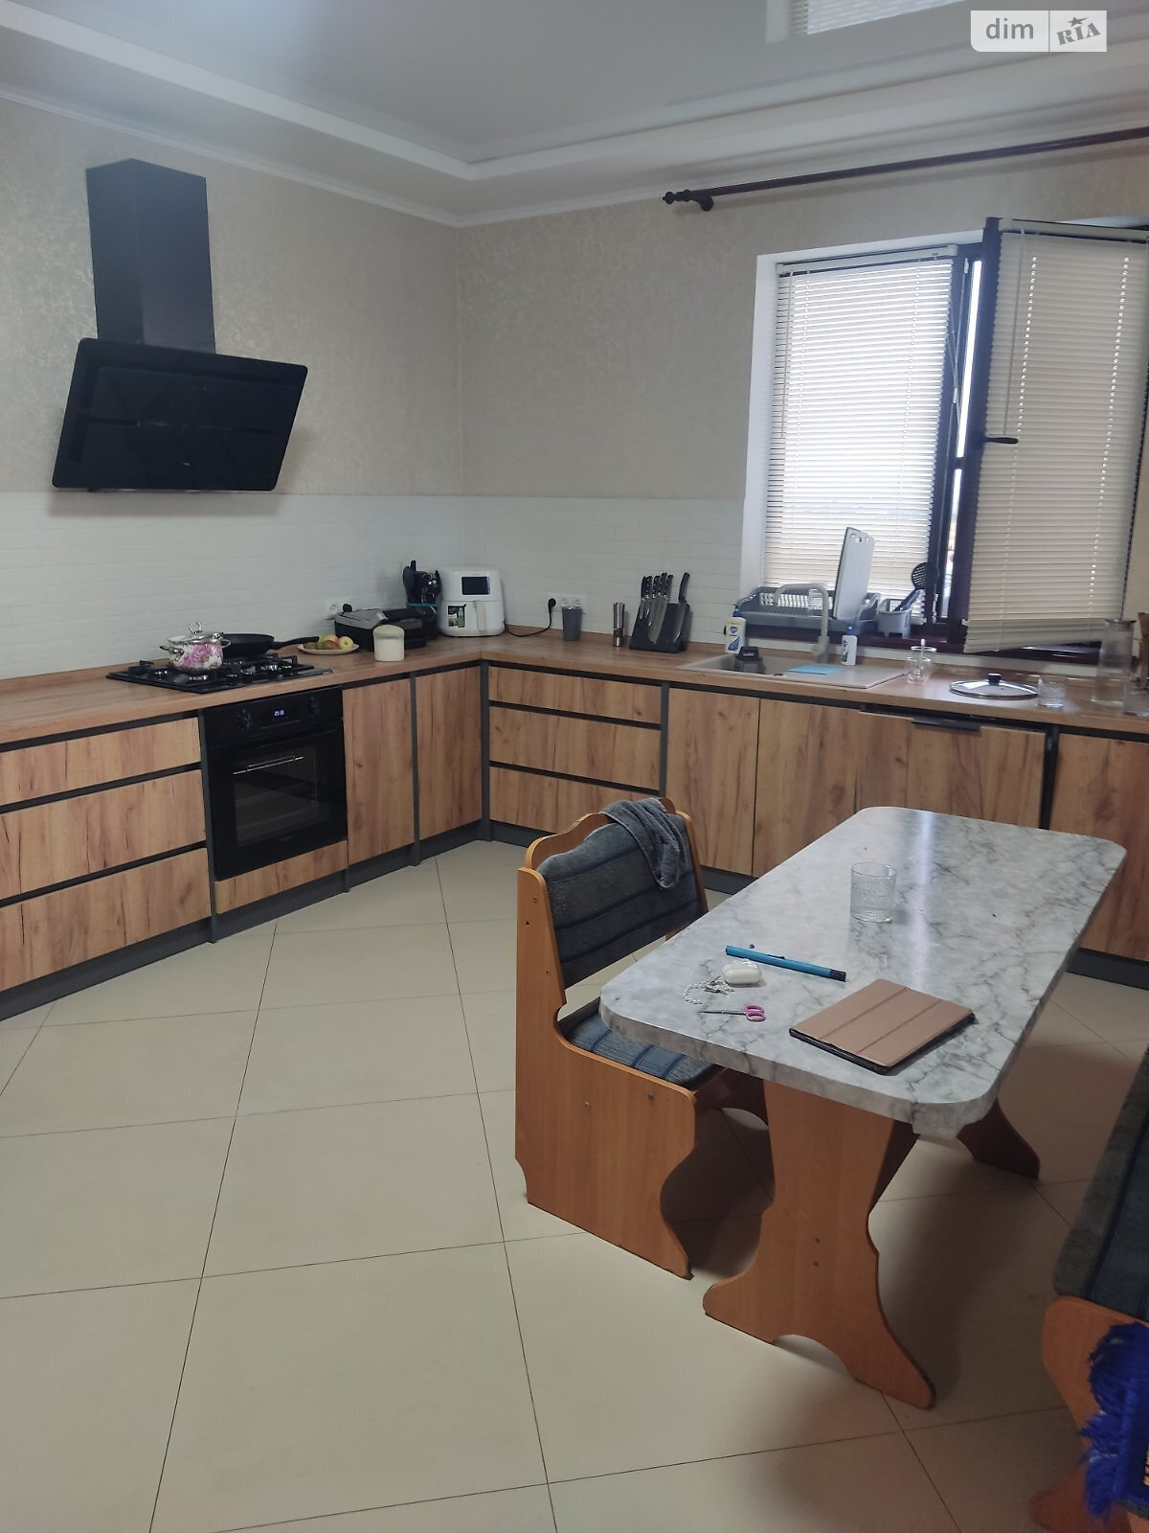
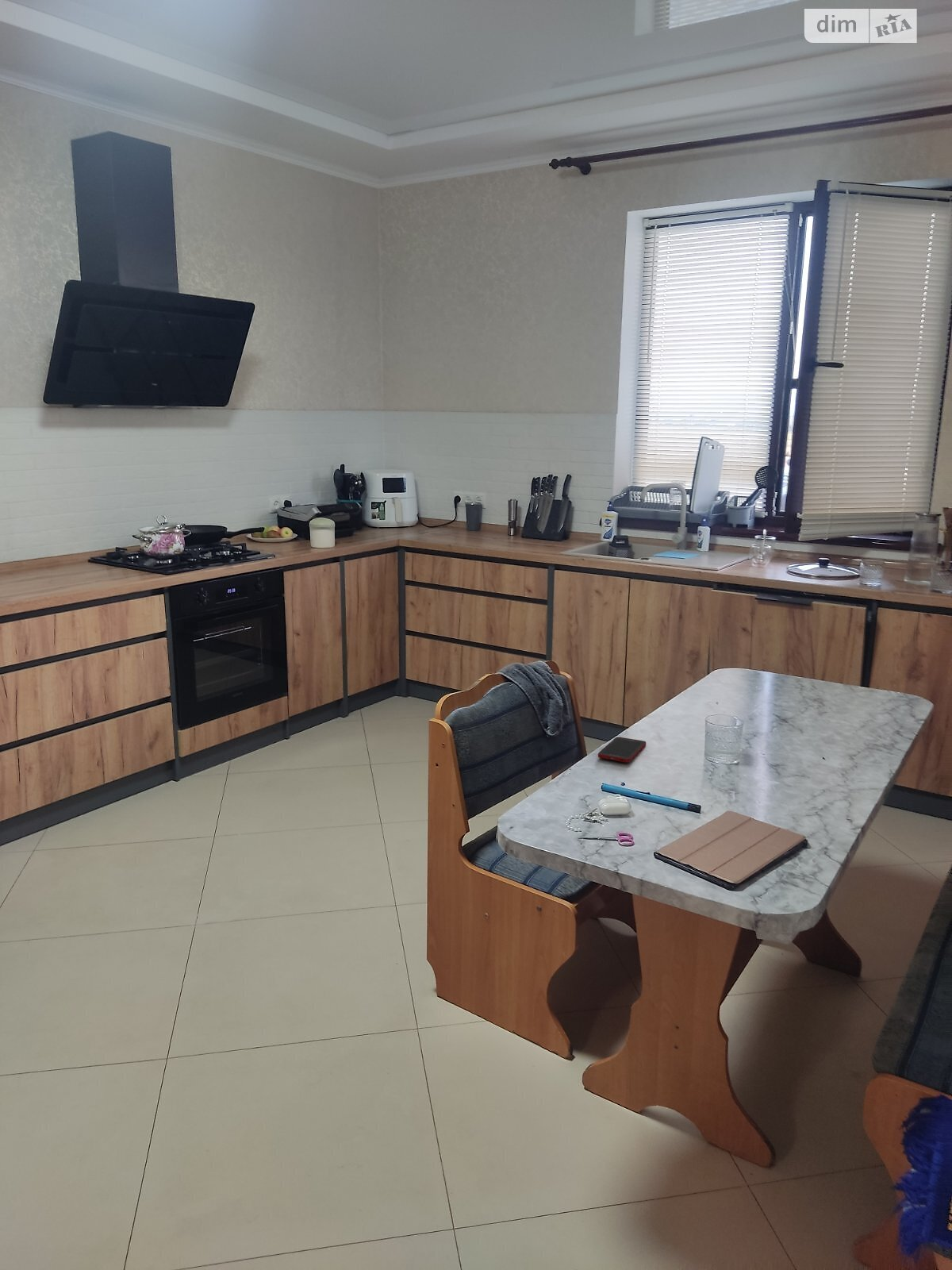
+ cell phone (622, 749)
